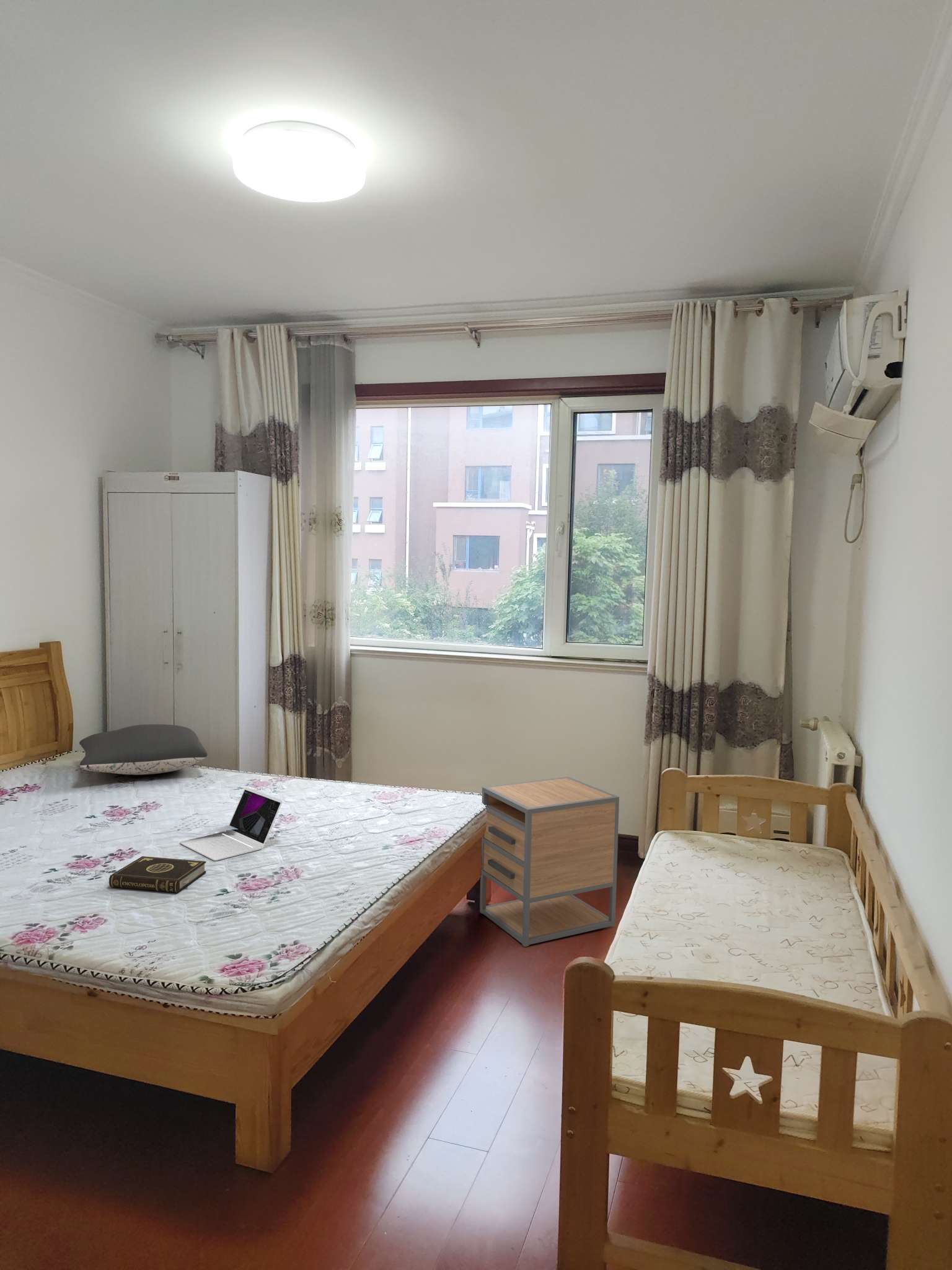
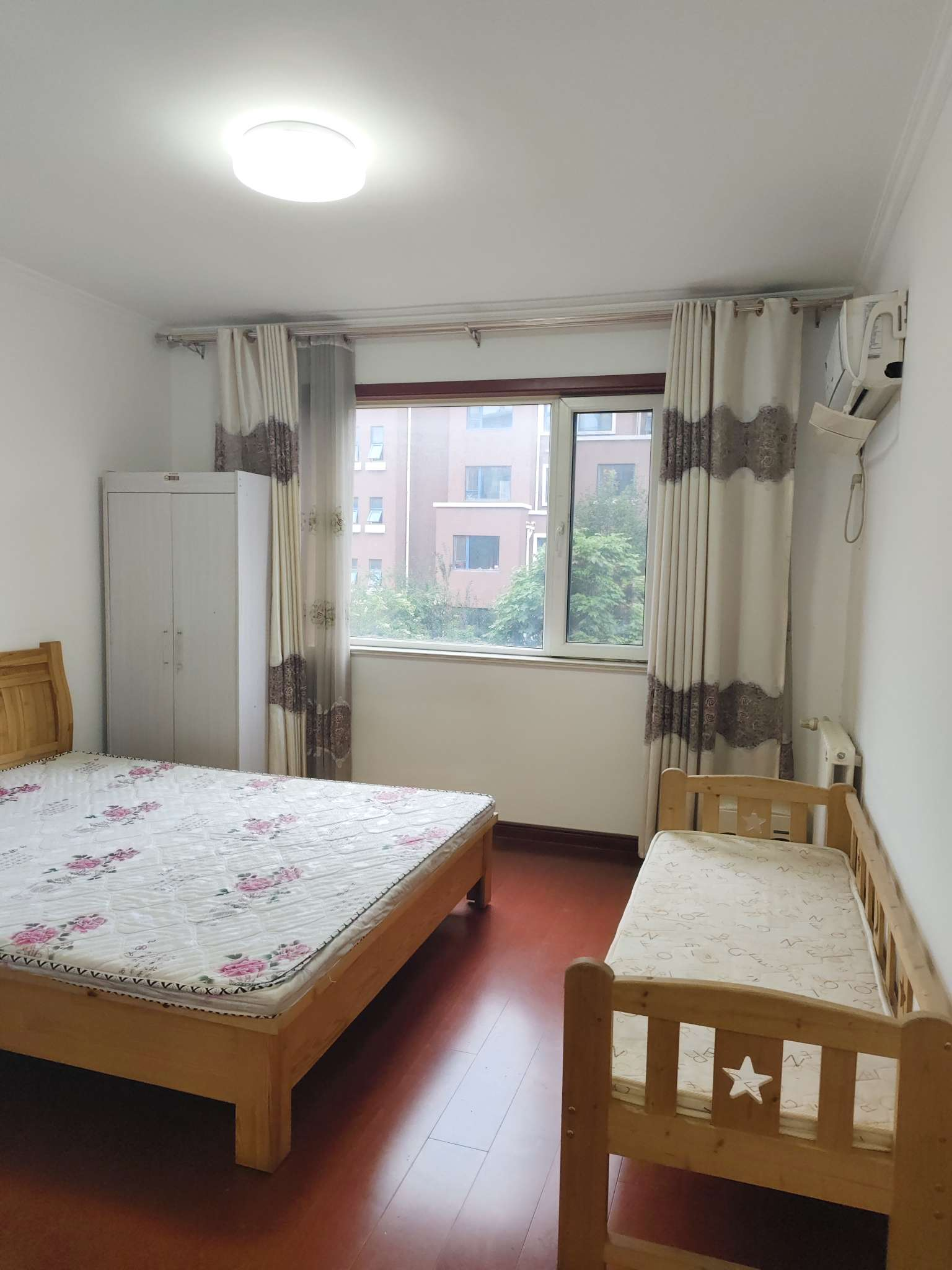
- pillow (141, 748)
- laptop (231, 819)
- nightstand (548, 856)
- book (159, 874)
